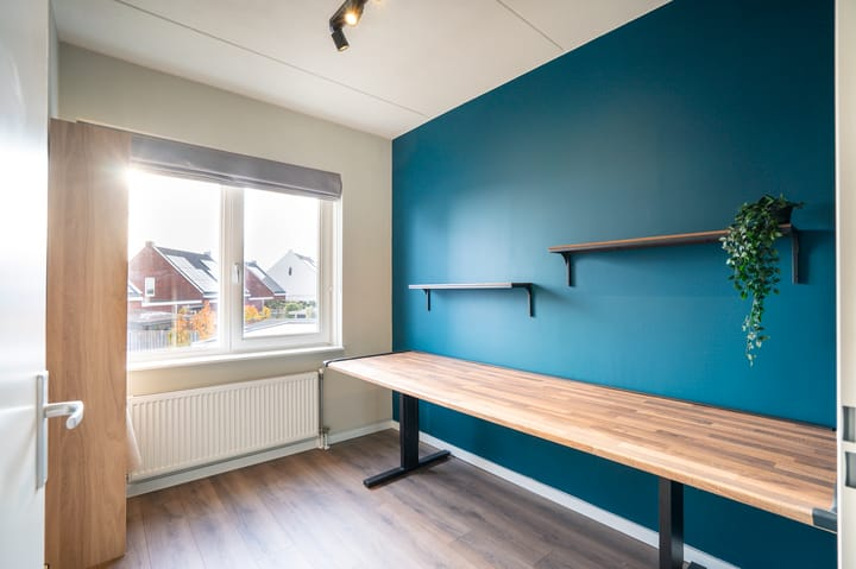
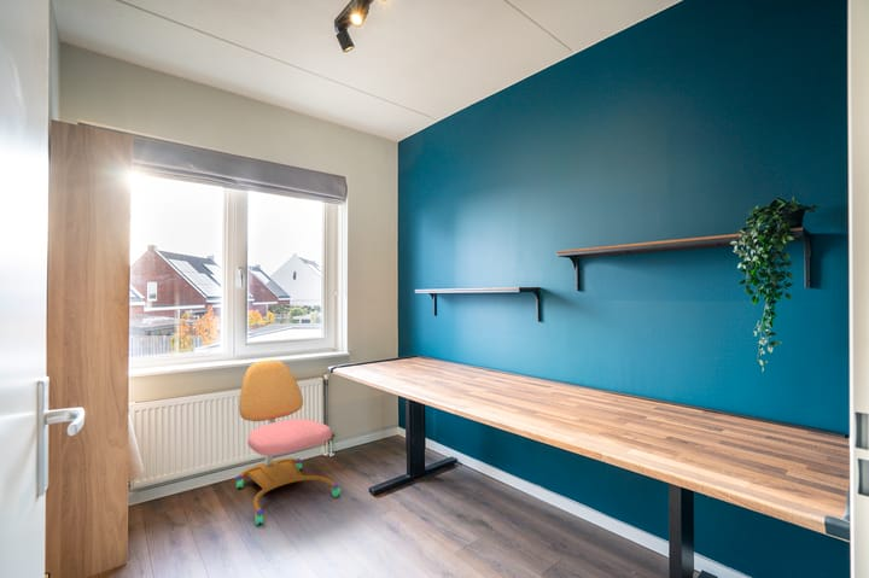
+ office chair (281, 427)
